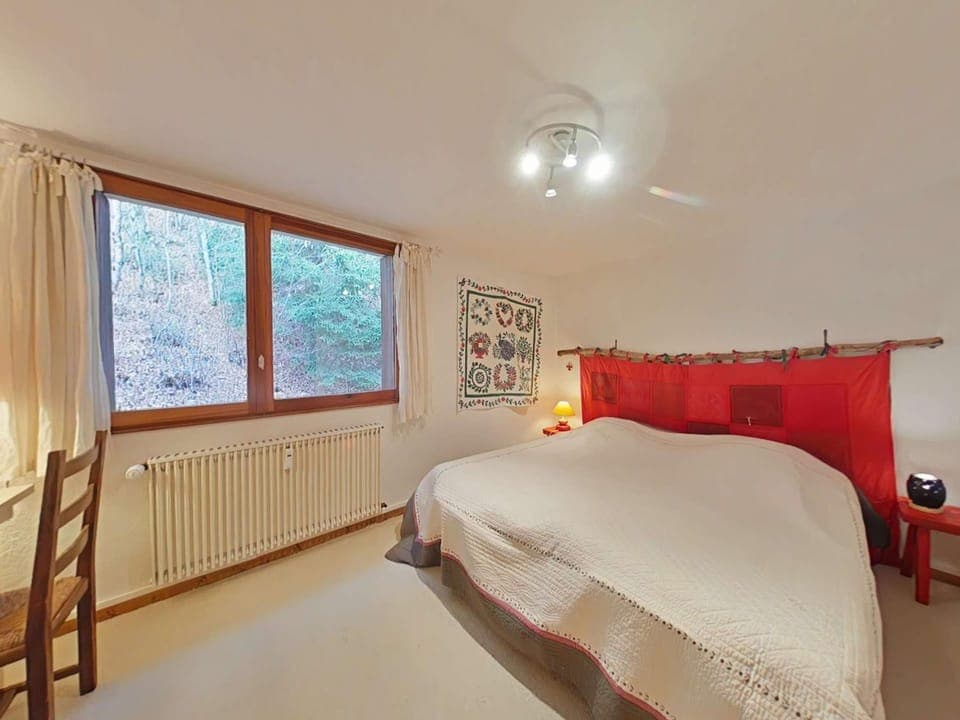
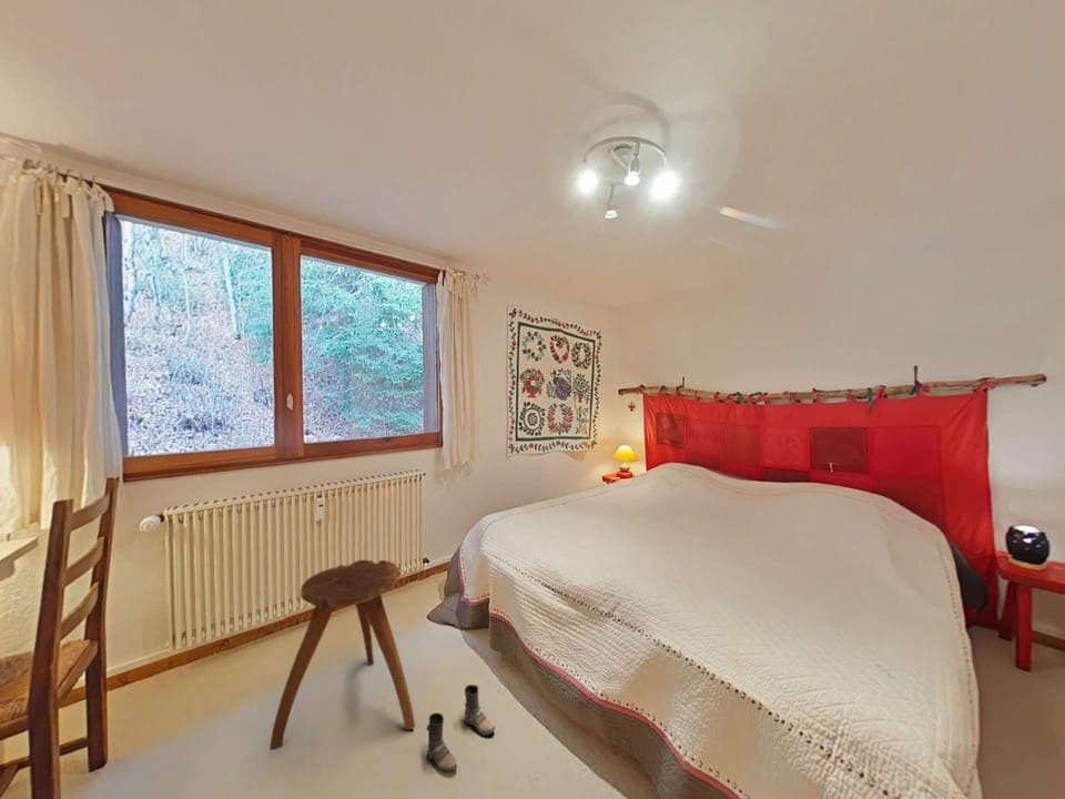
+ boots (466, 721)
+ stool (365, 649)
